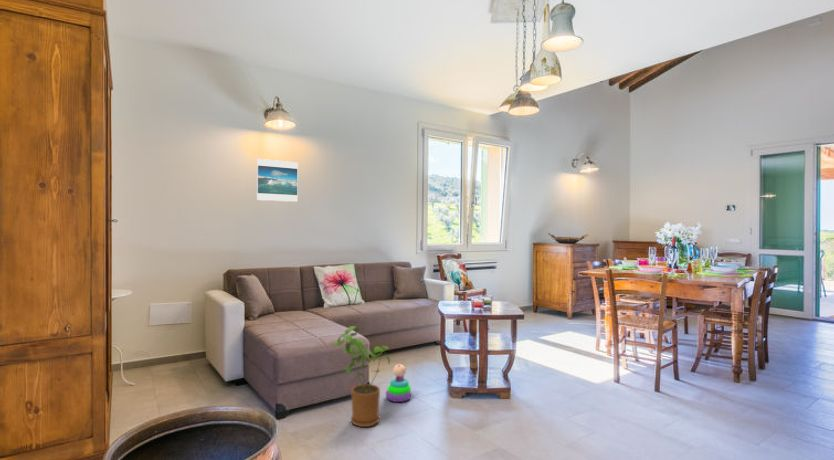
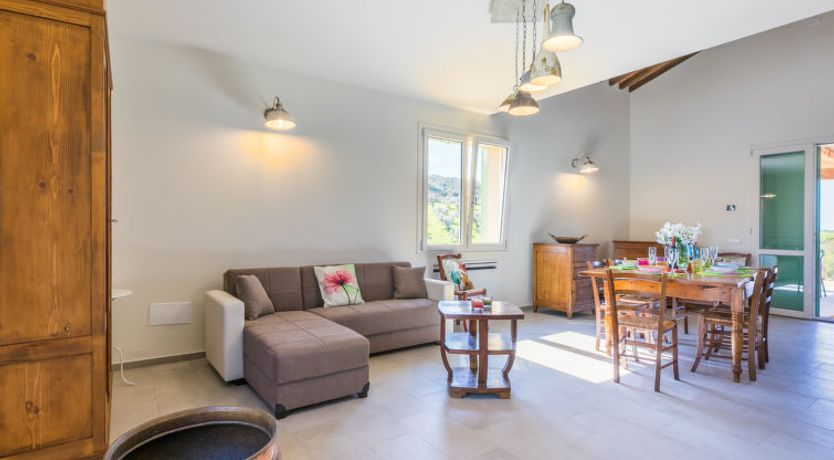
- house plant (363, 373)
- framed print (277, 180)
- stacking toy (398, 380)
